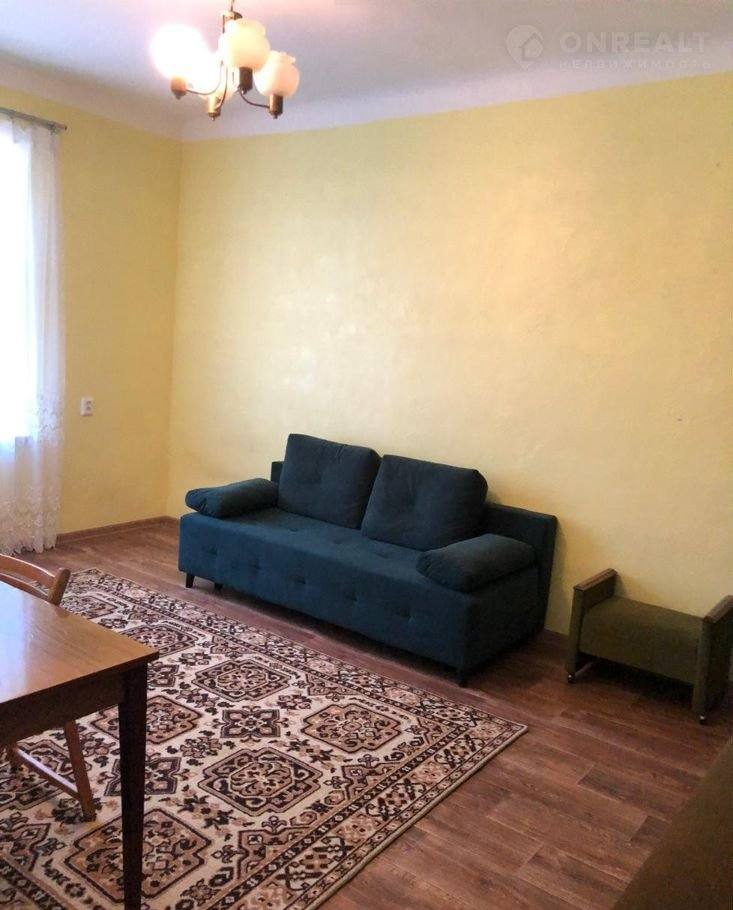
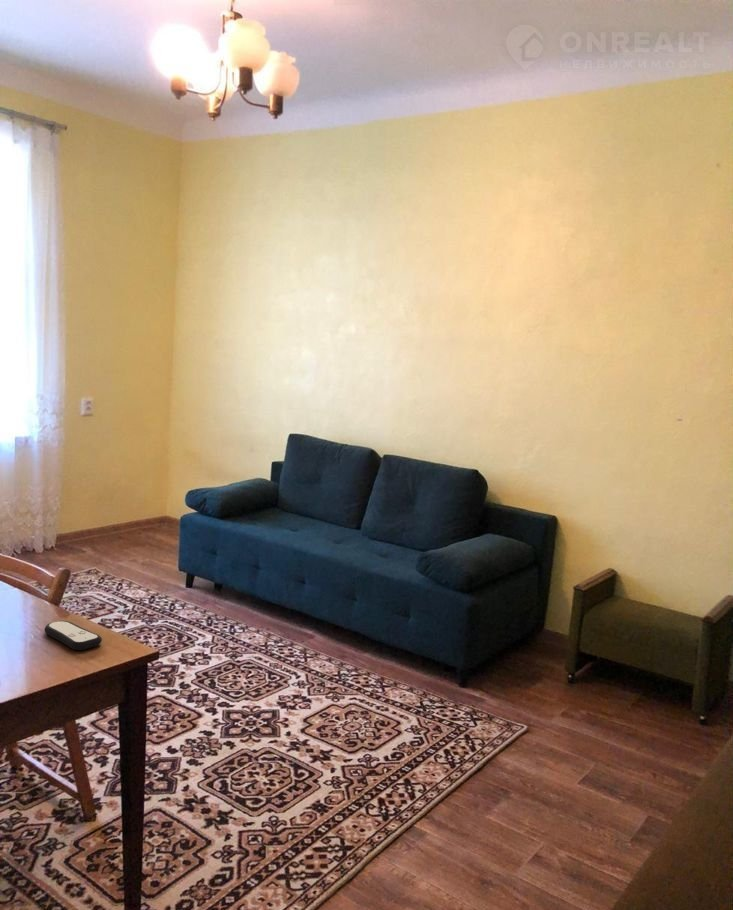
+ remote control (71, 634)
